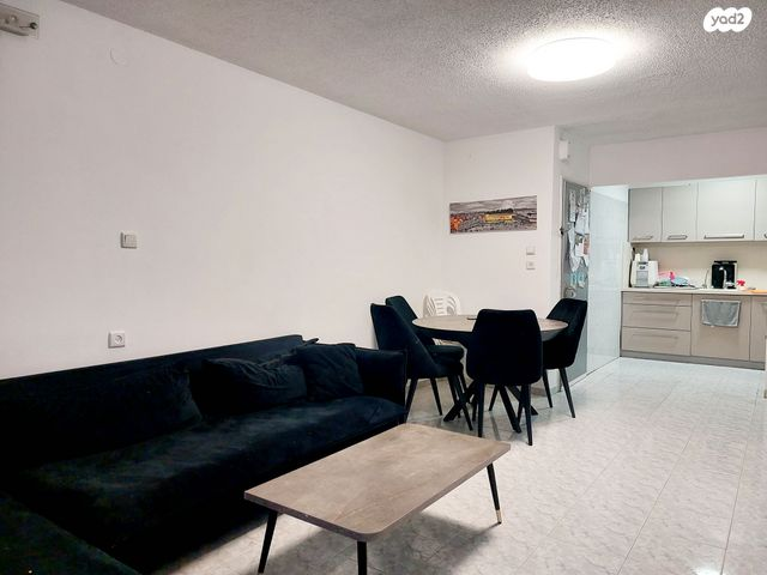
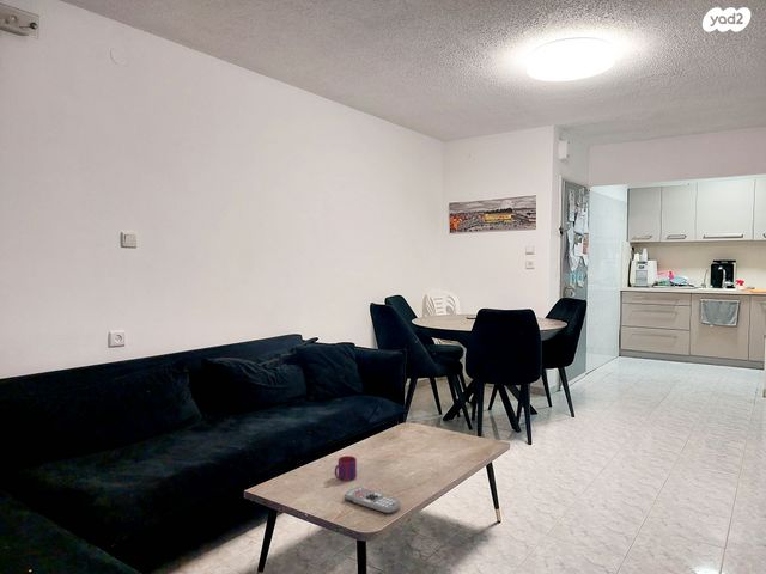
+ mug (344, 469)
+ remote control (372, 500)
